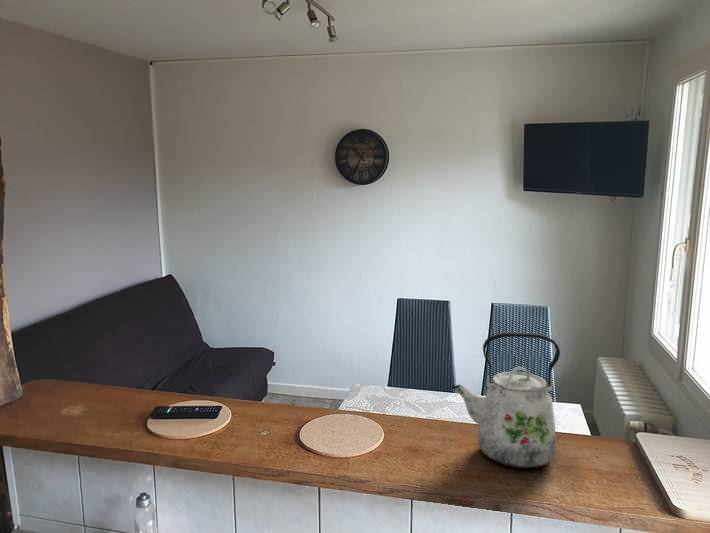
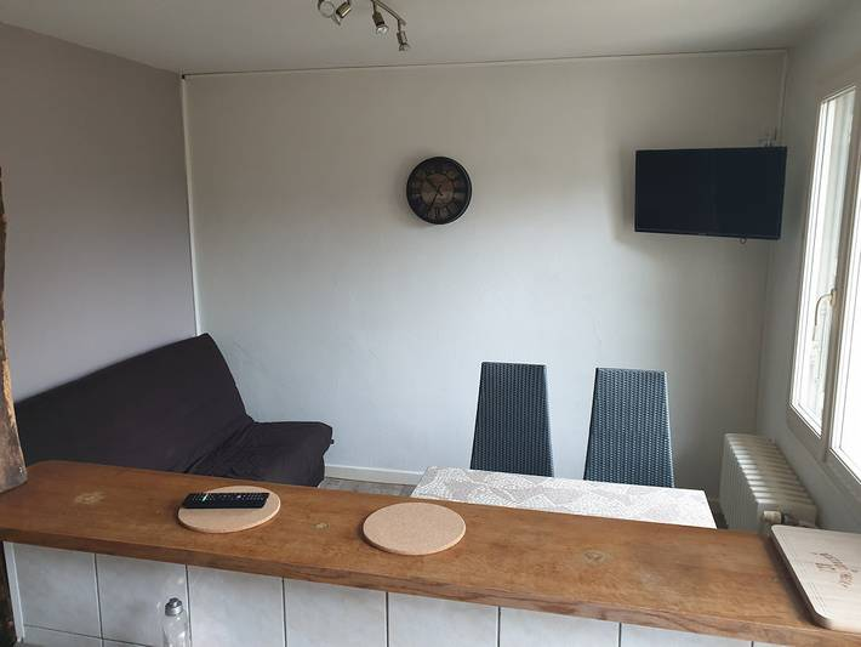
- kettle (503, 394)
